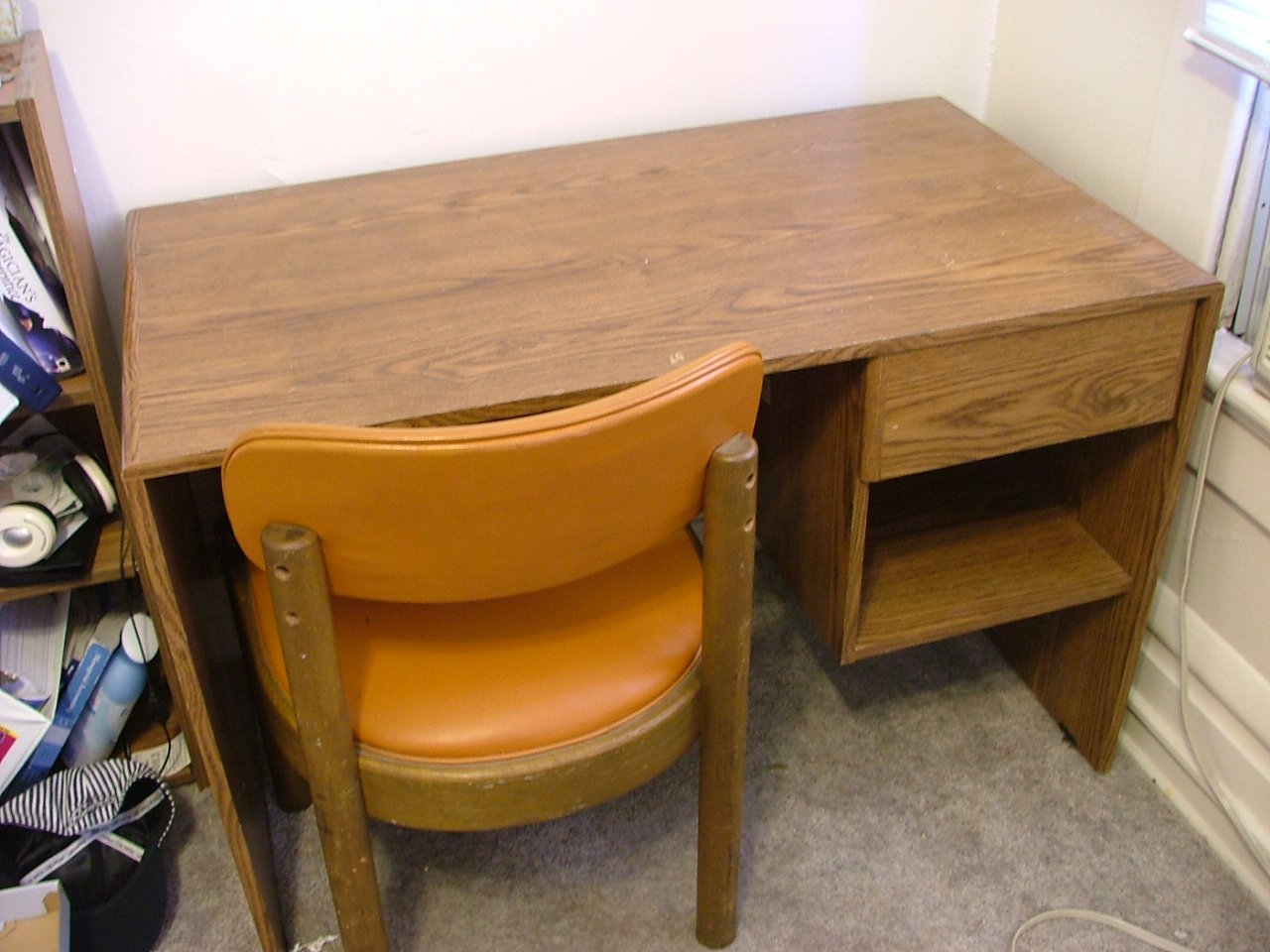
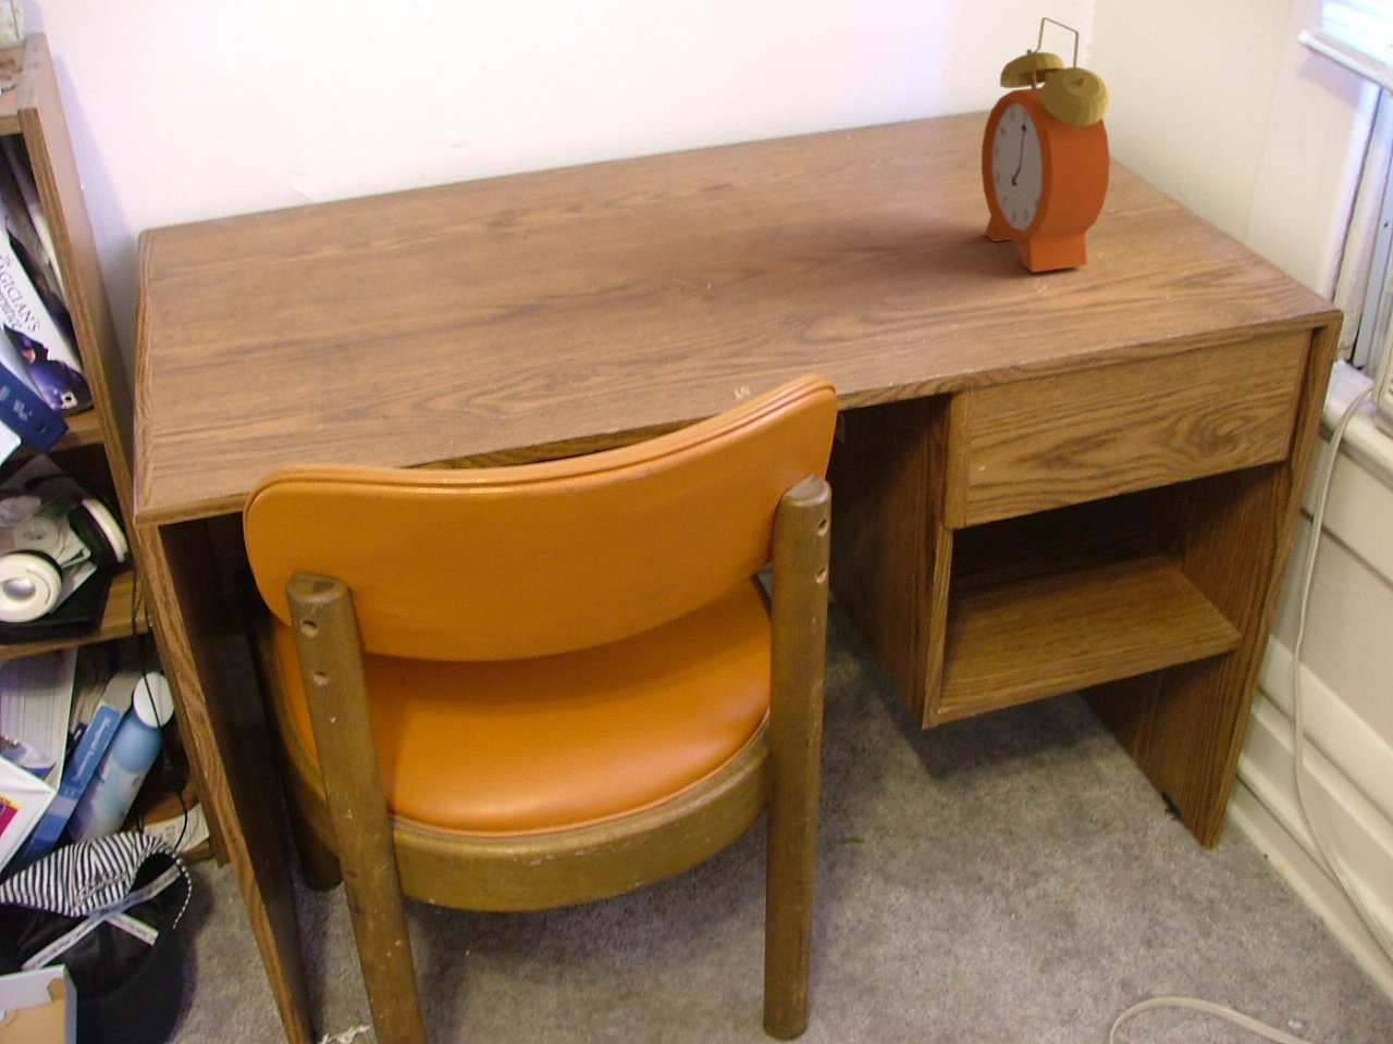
+ alarm clock (1044, 141)
